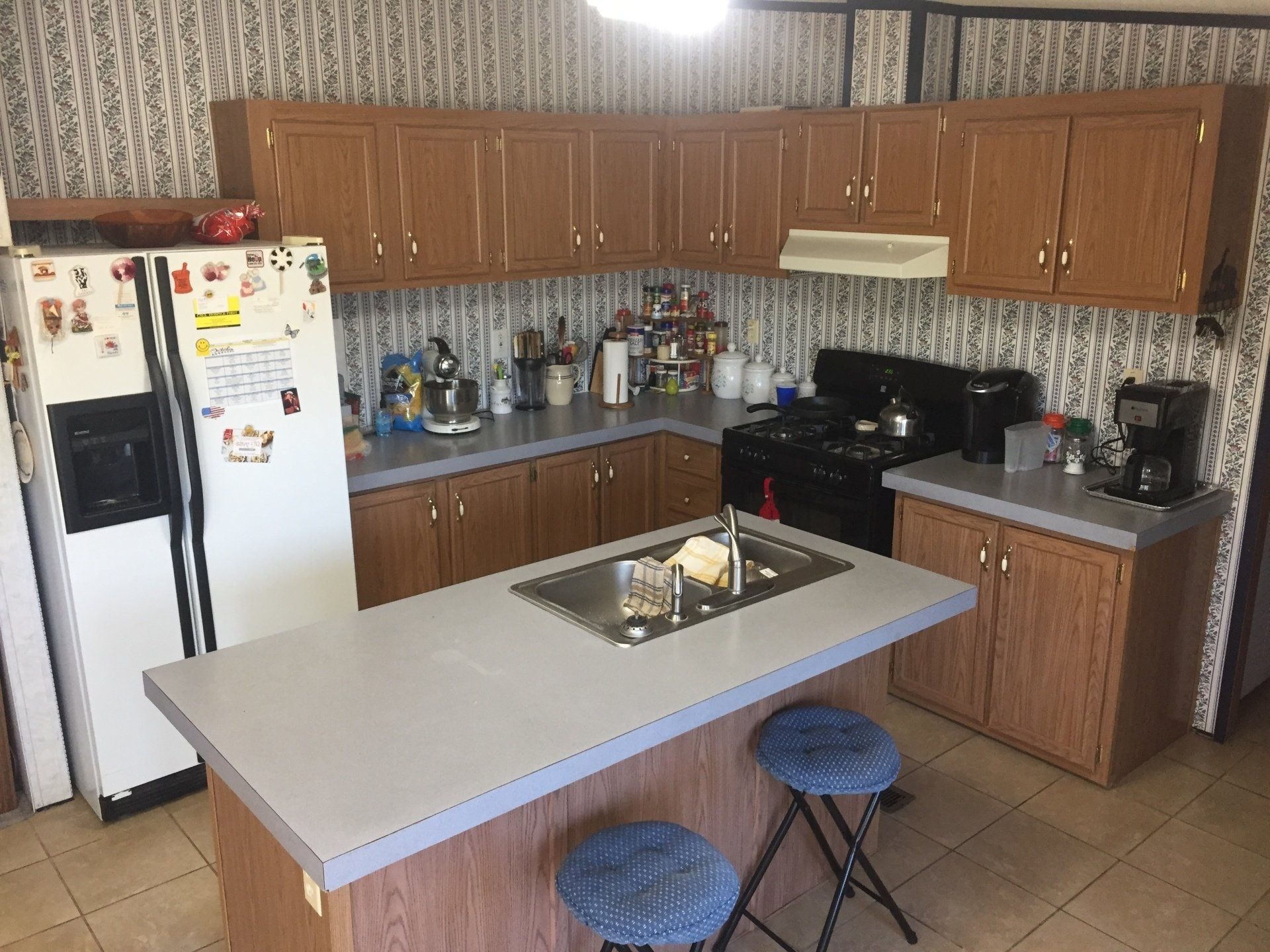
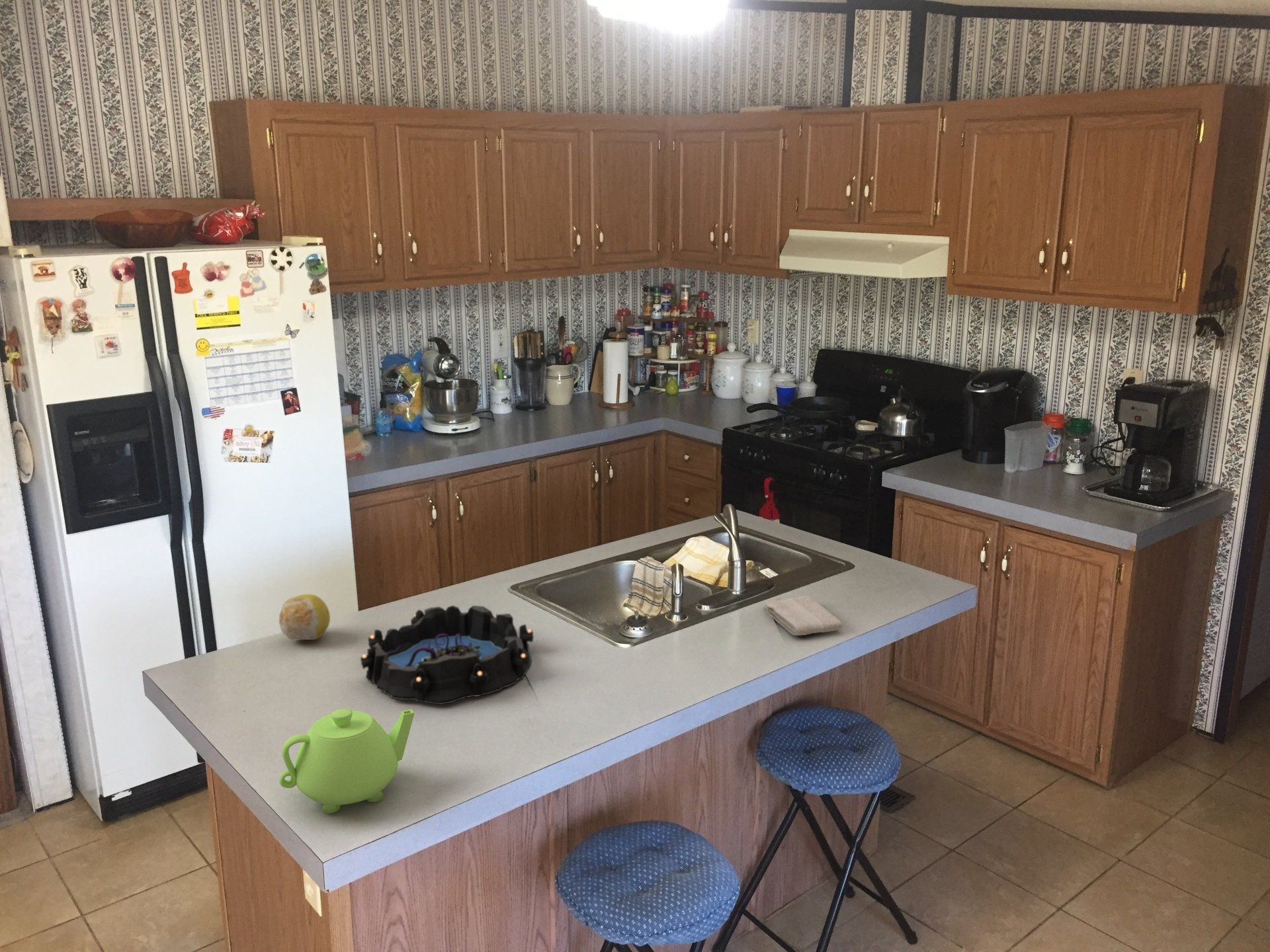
+ decorative bowl (448, 647)
+ teapot (349, 752)
+ washcloth (801, 614)
+ fruit (304, 618)
